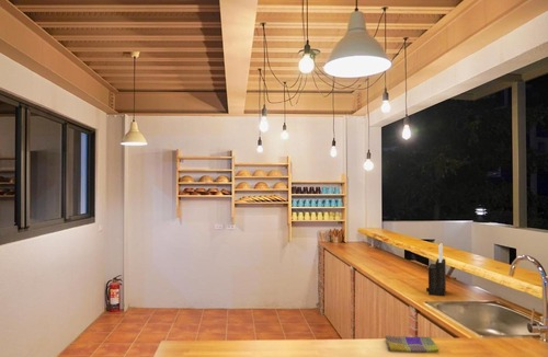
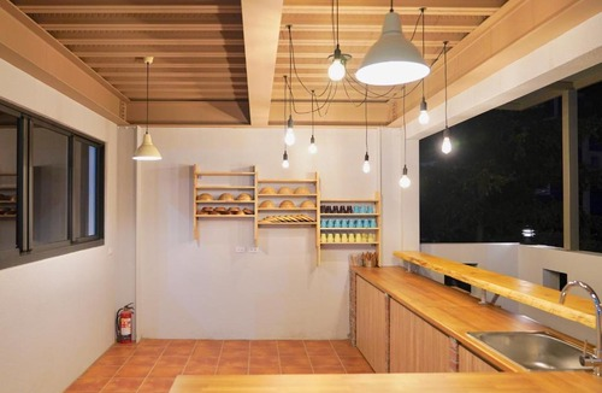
- dish towel (410, 343)
- knife block (435, 268)
